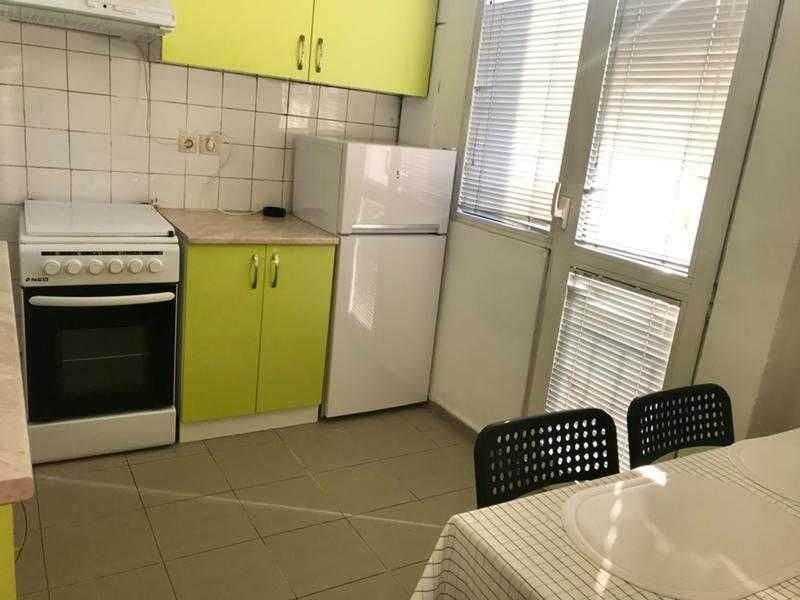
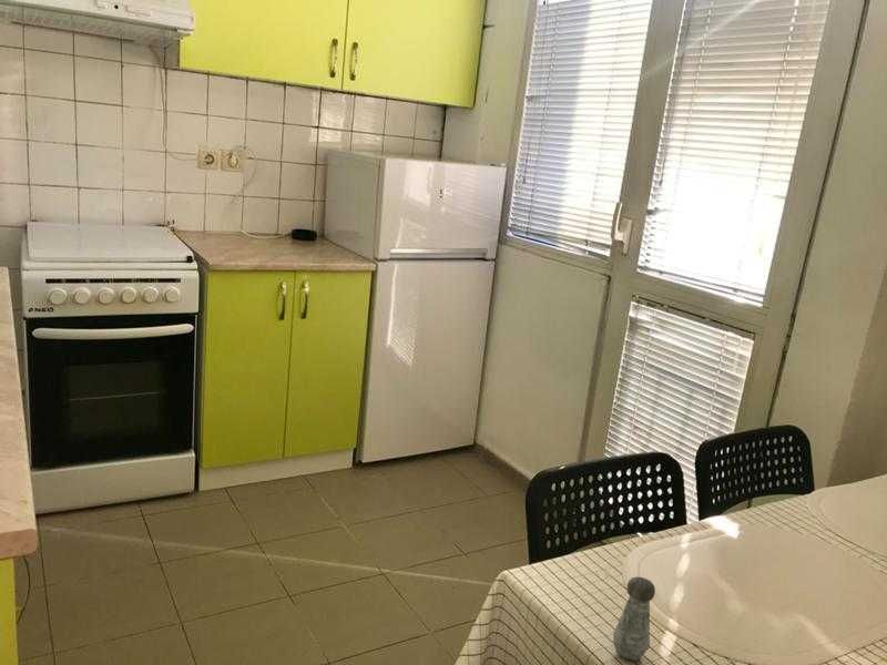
+ salt shaker (635, 617)
